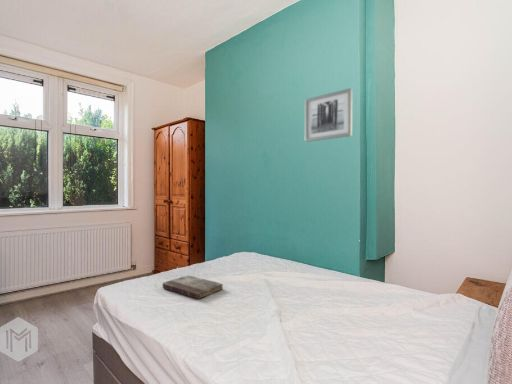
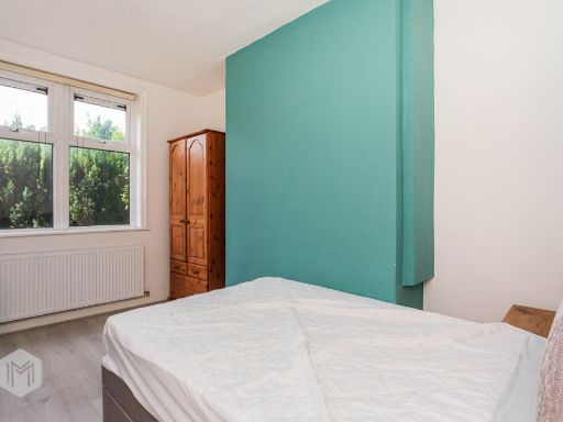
- wall art (327, 116)
- book (192, 286)
